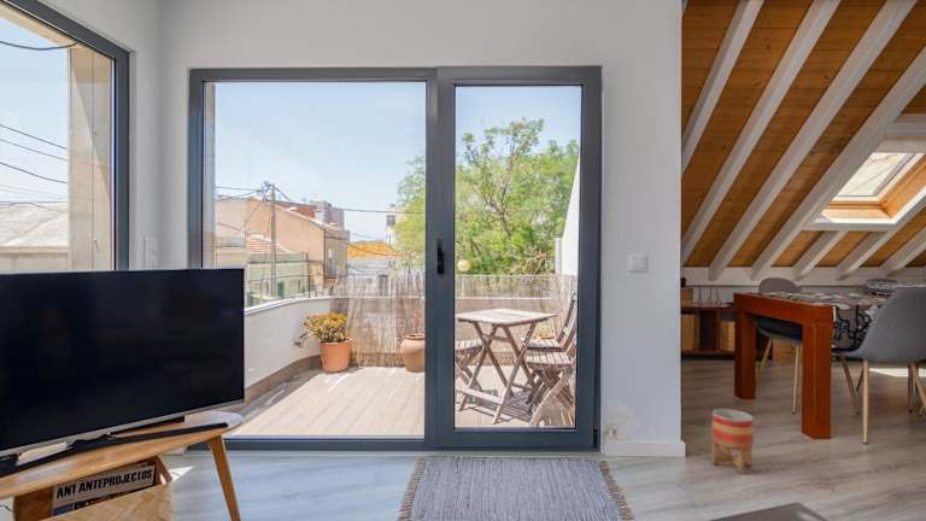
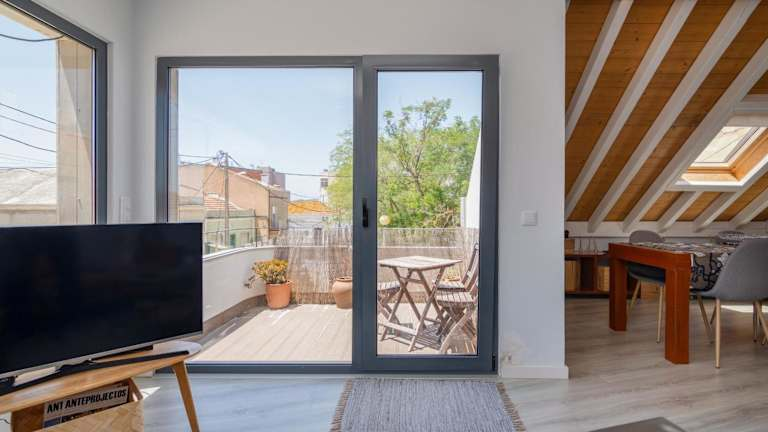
- planter (732, 439)
